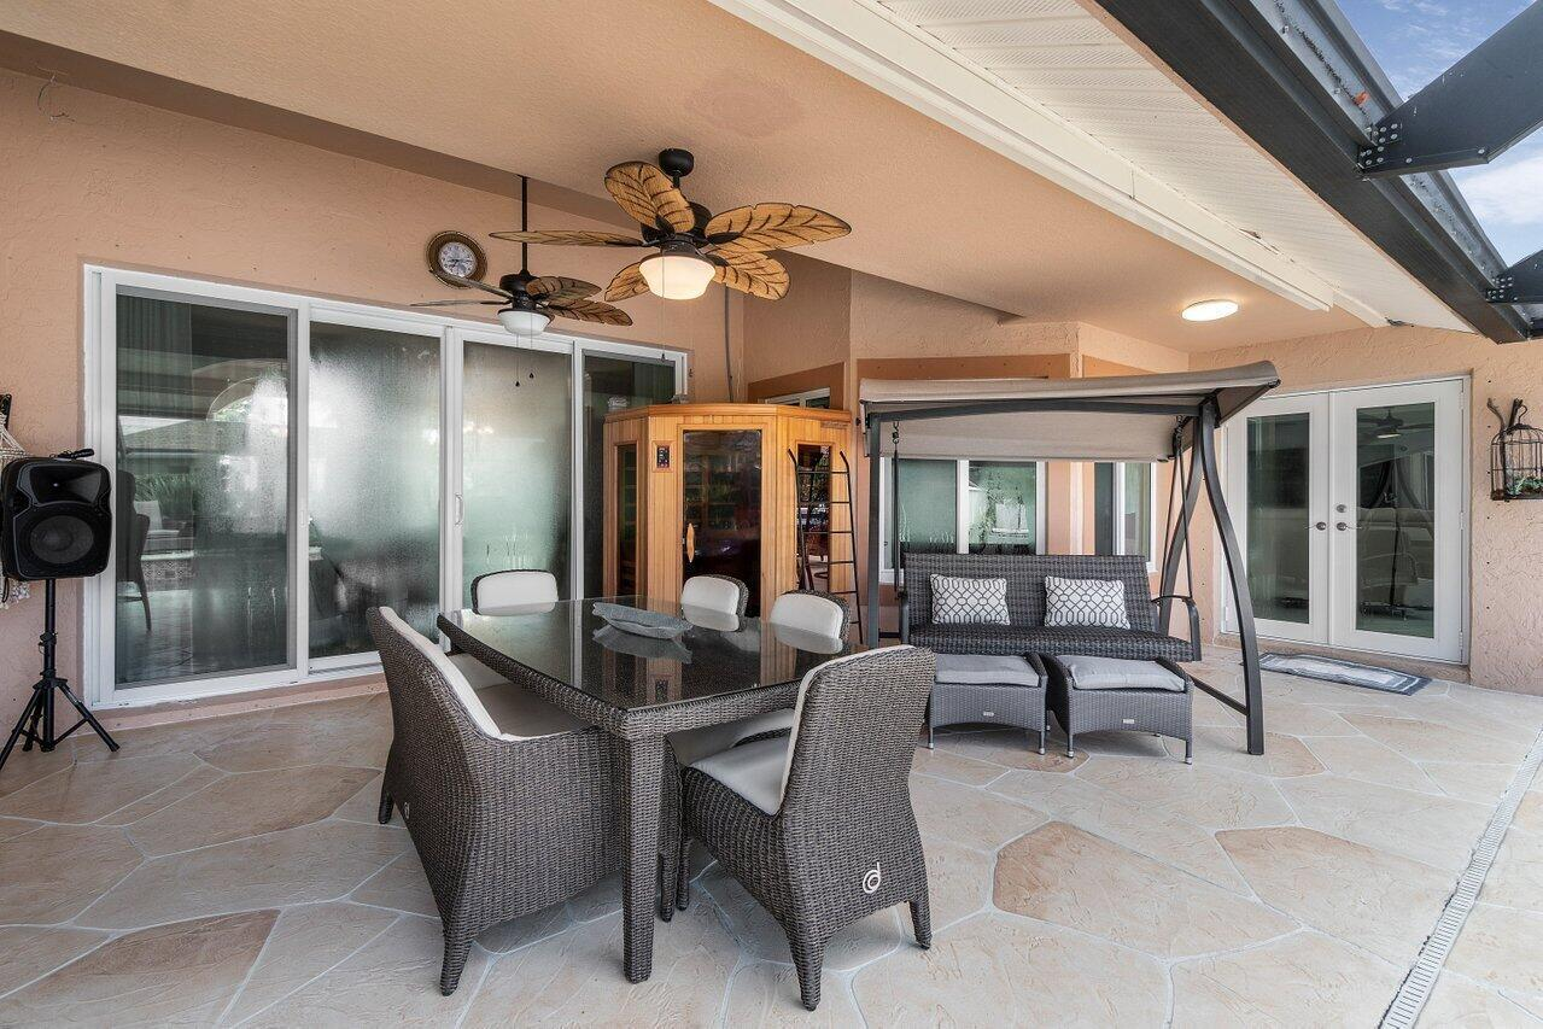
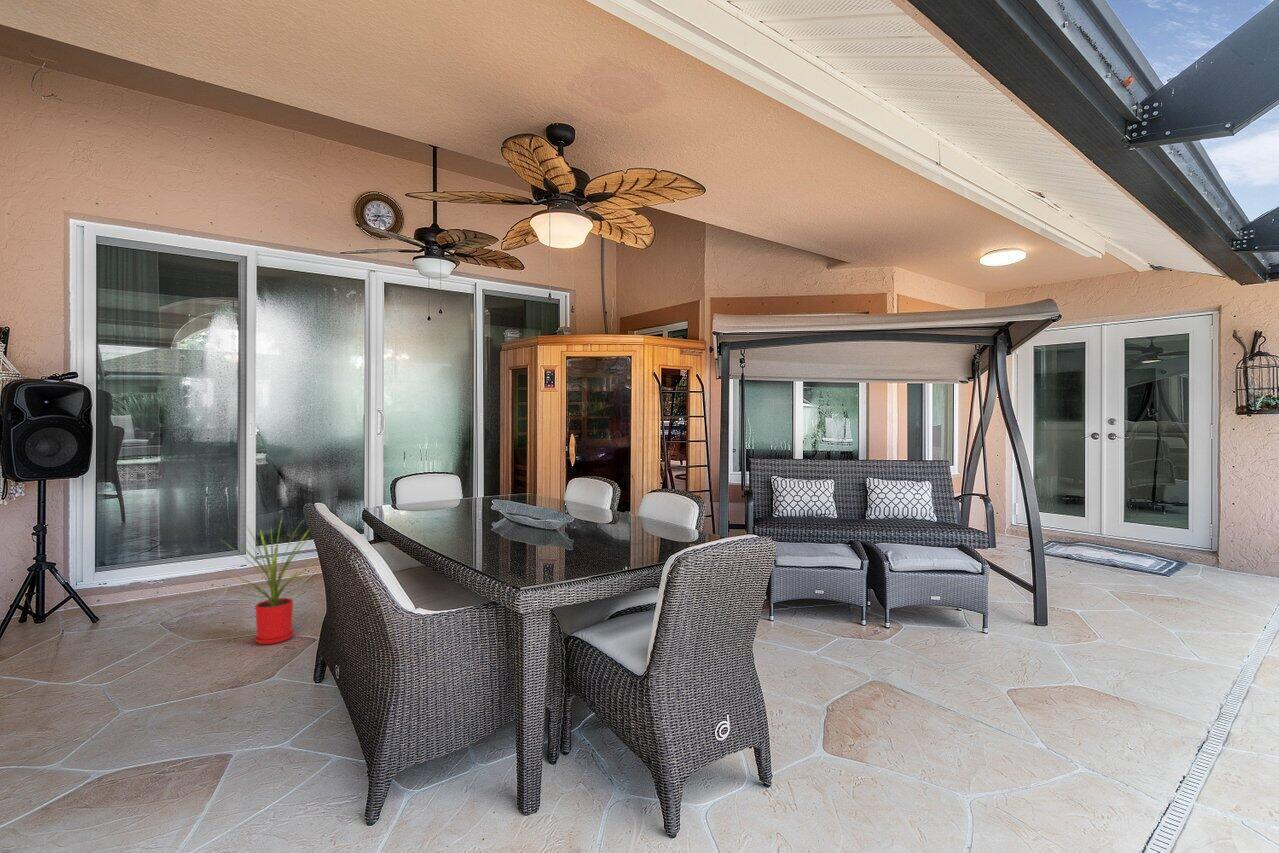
+ house plant (275, 580)
